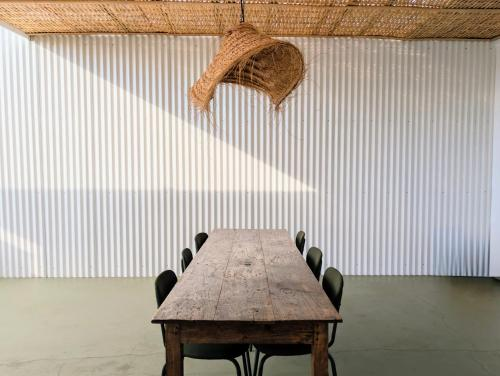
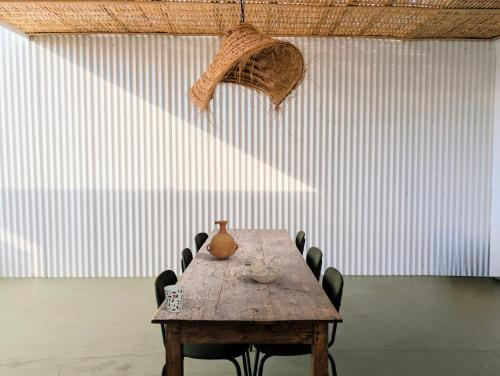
+ bowl (264, 274)
+ vase (222, 240)
+ cup (174, 298)
